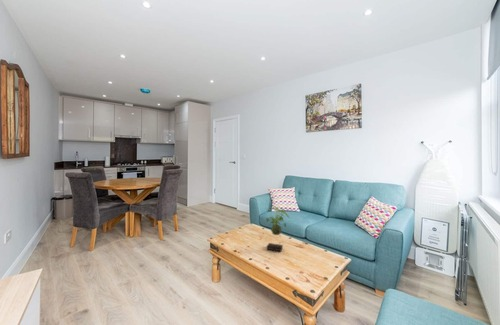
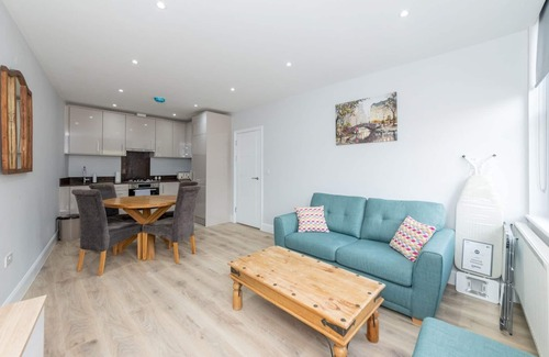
- plant (276, 226)
